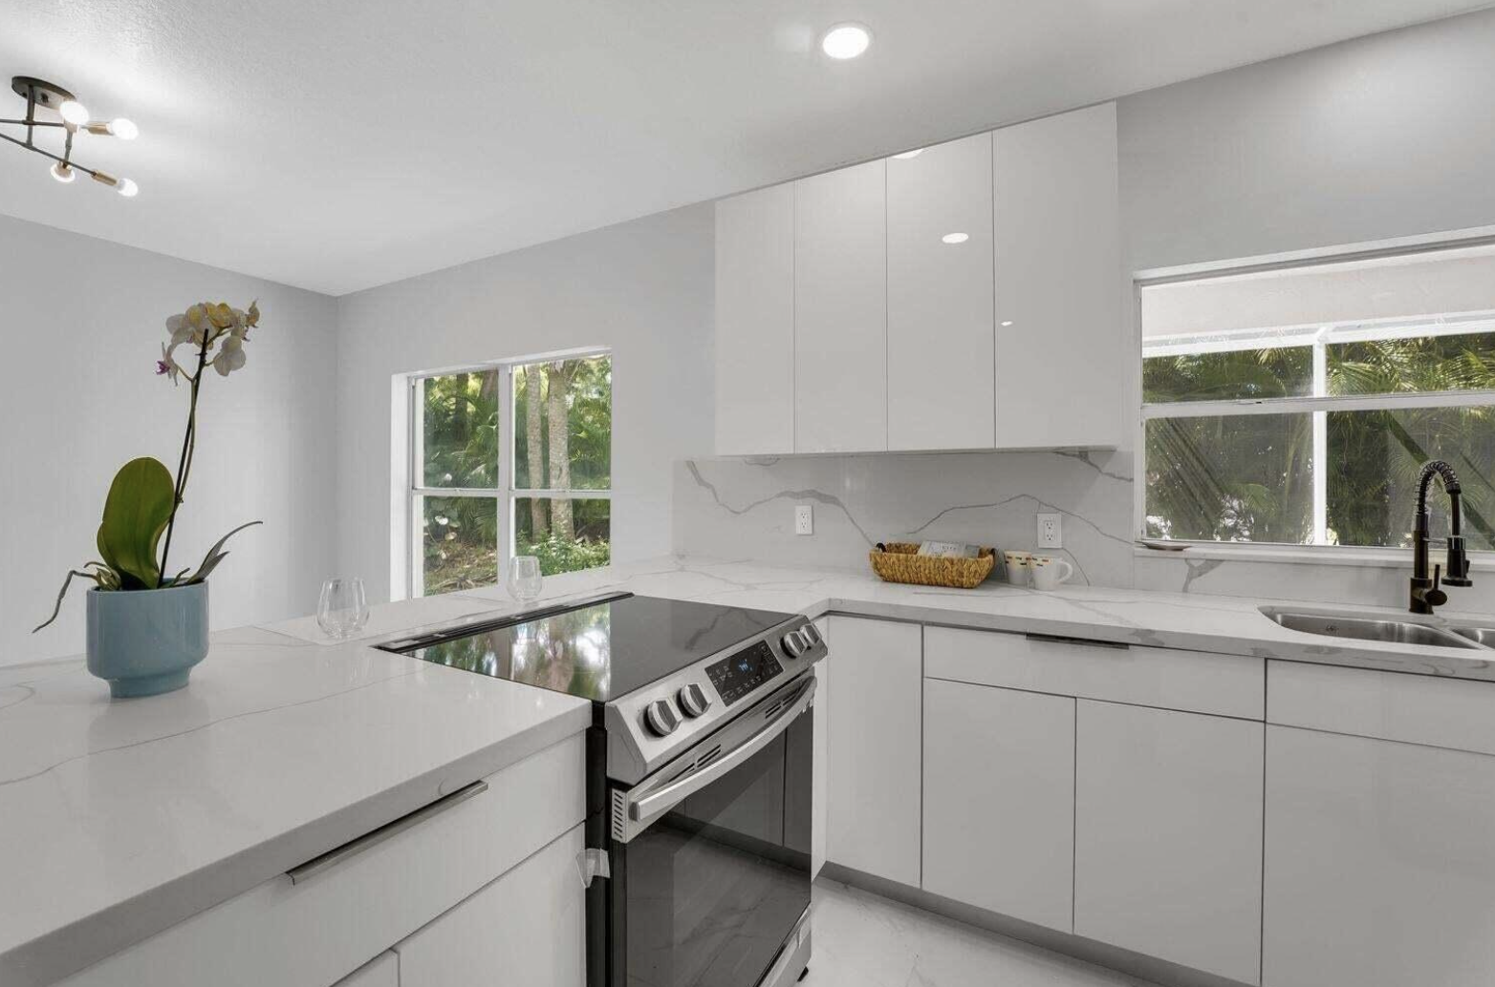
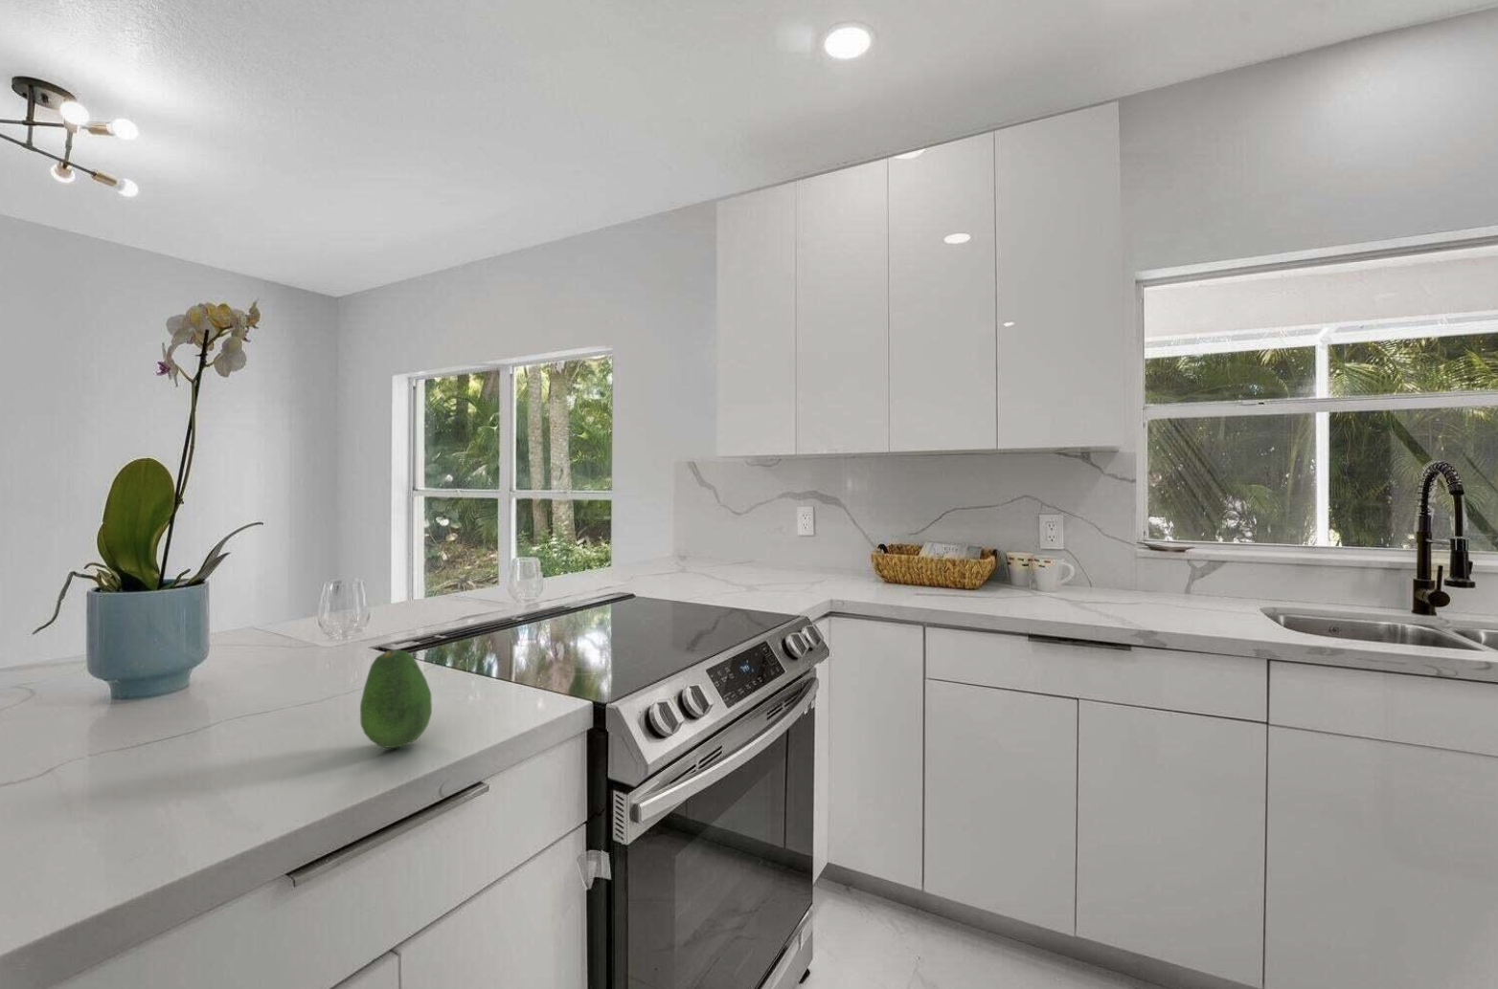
+ fruit (397, 699)
